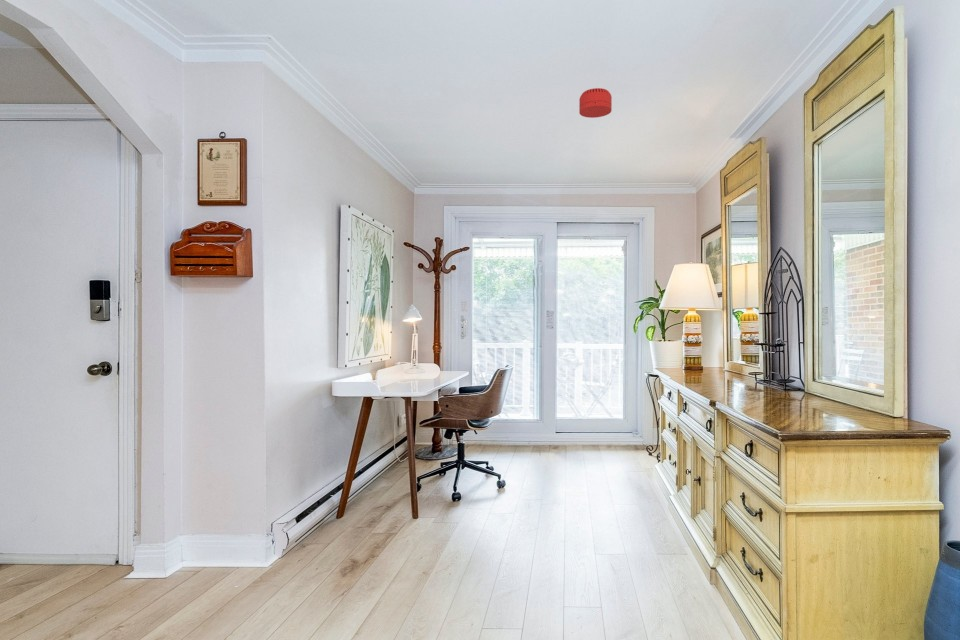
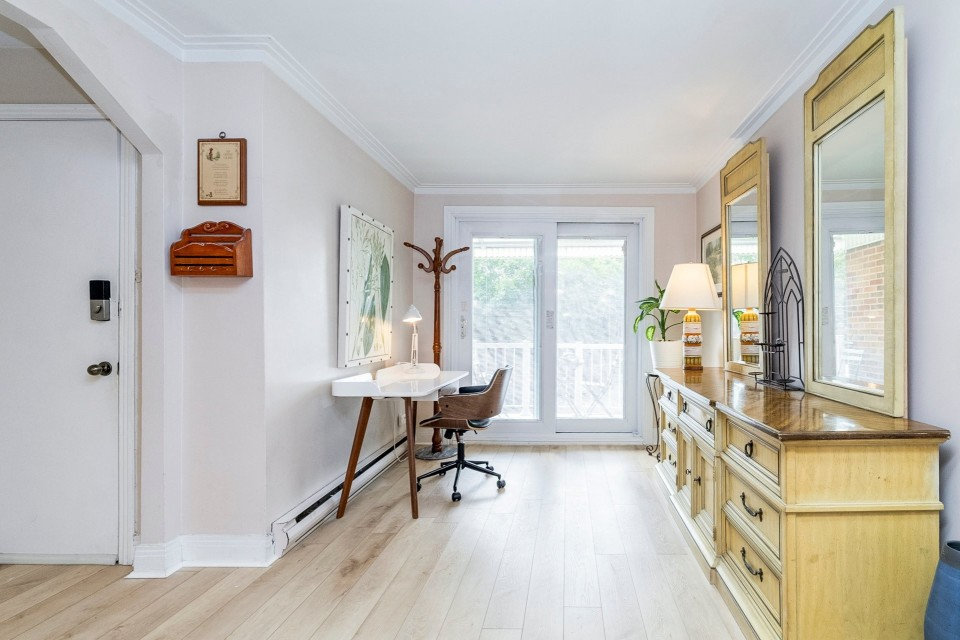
- smoke detector (595, 102)
